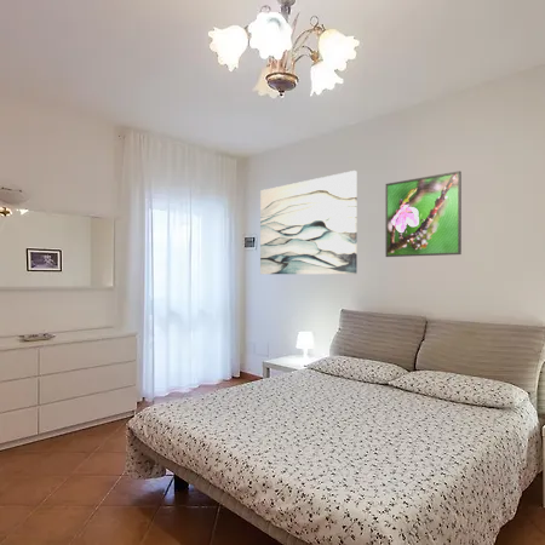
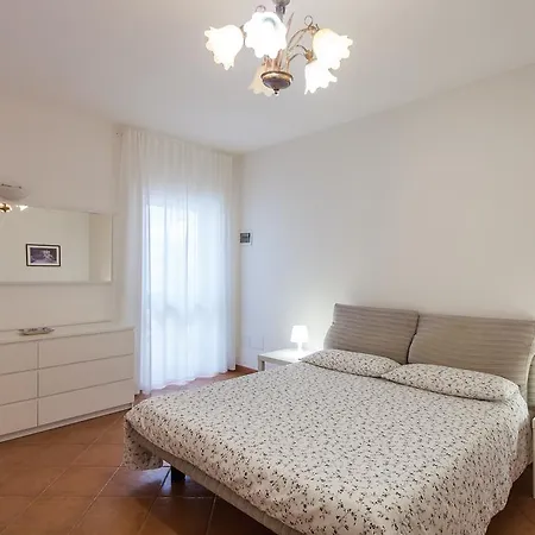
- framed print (420, 217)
- wall art (303, 228)
